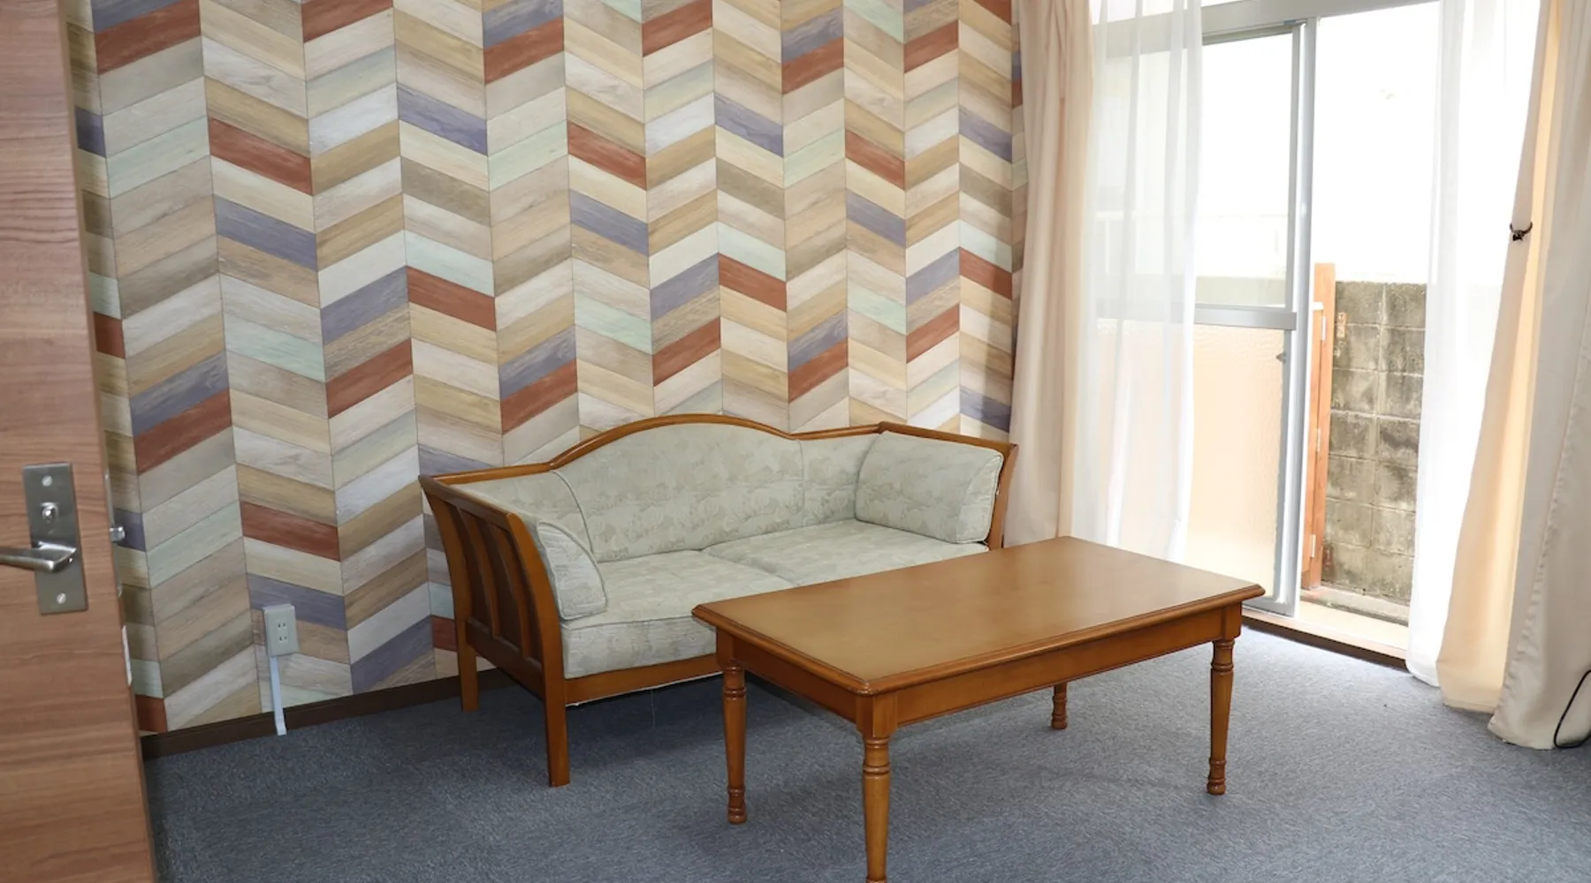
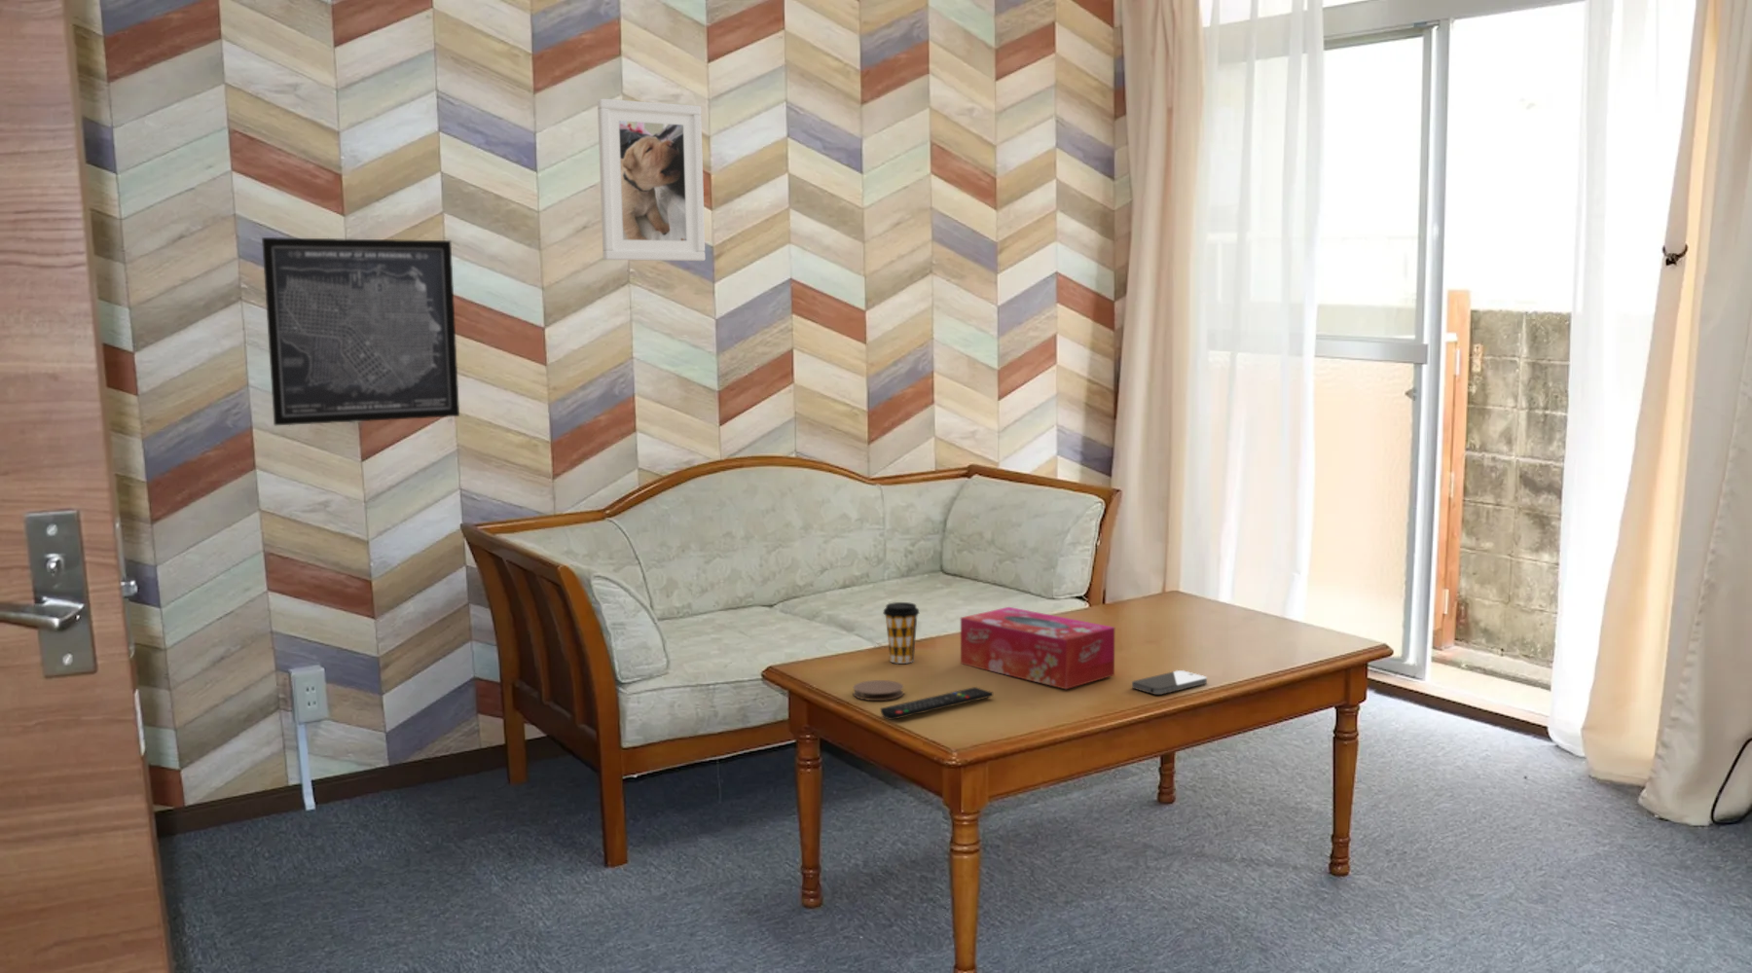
+ wall art (364, 330)
+ smartphone (1168, 682)
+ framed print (652, 182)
+ coaster (878, 690)
+ tissue box (1035, 645)
+ coffee cup (901, 633)
+ remote control (936, 703)
